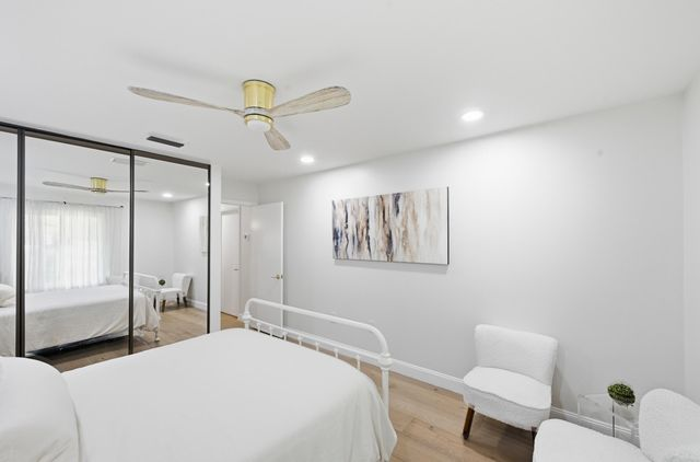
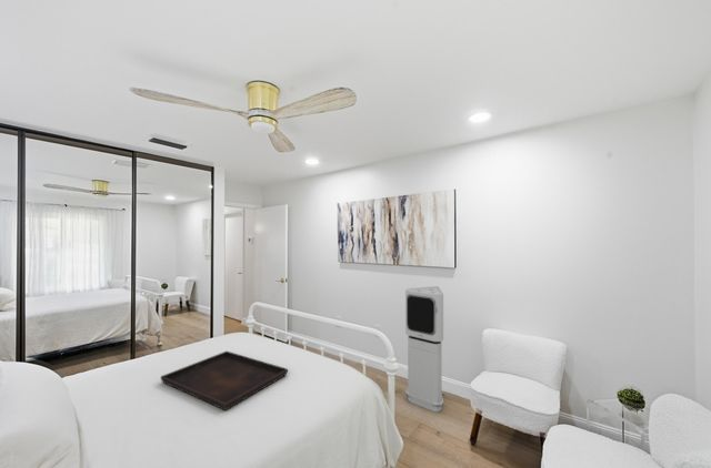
+ air purifier (429, 344)
+ serving tray (226, 375)
